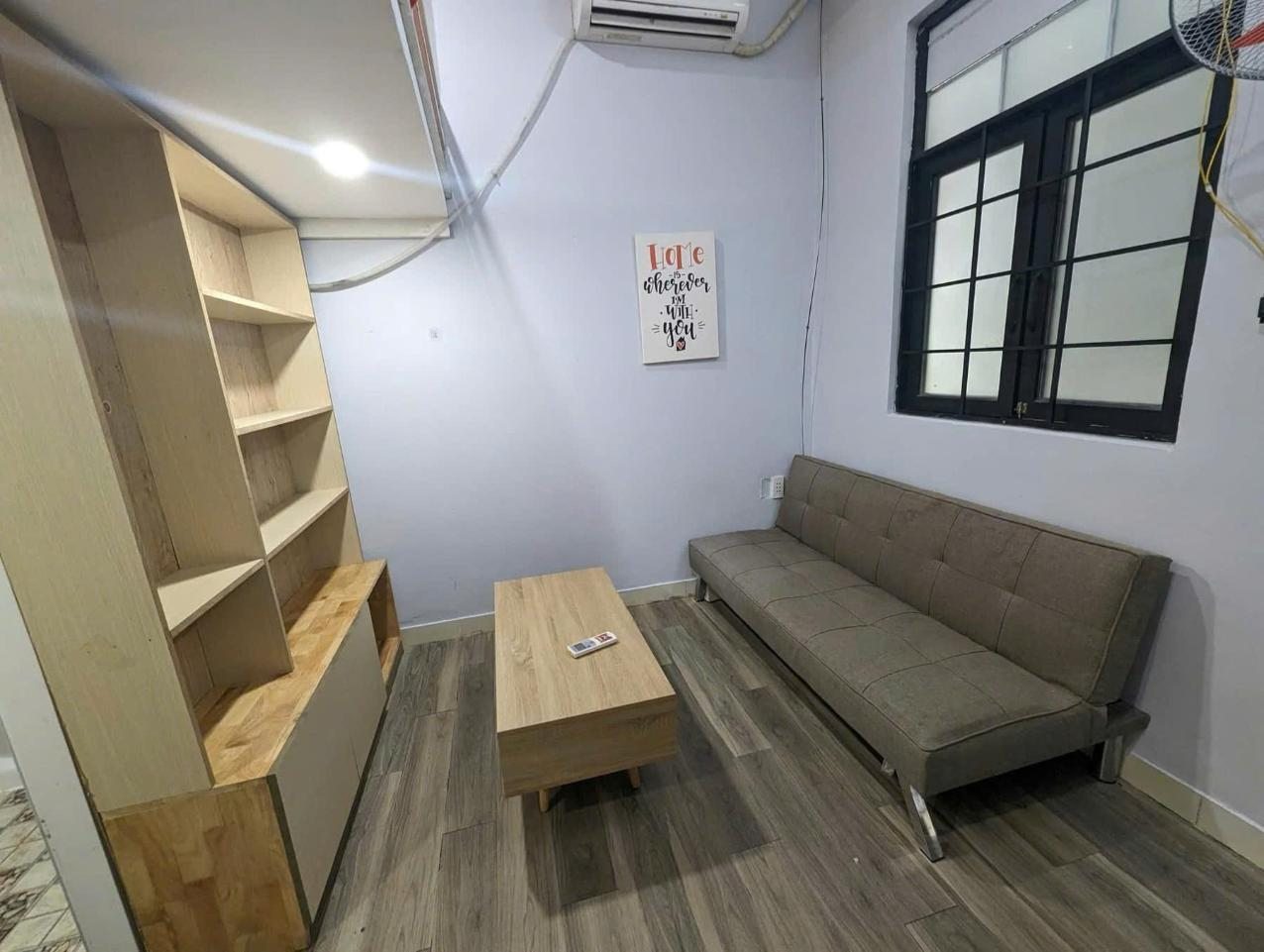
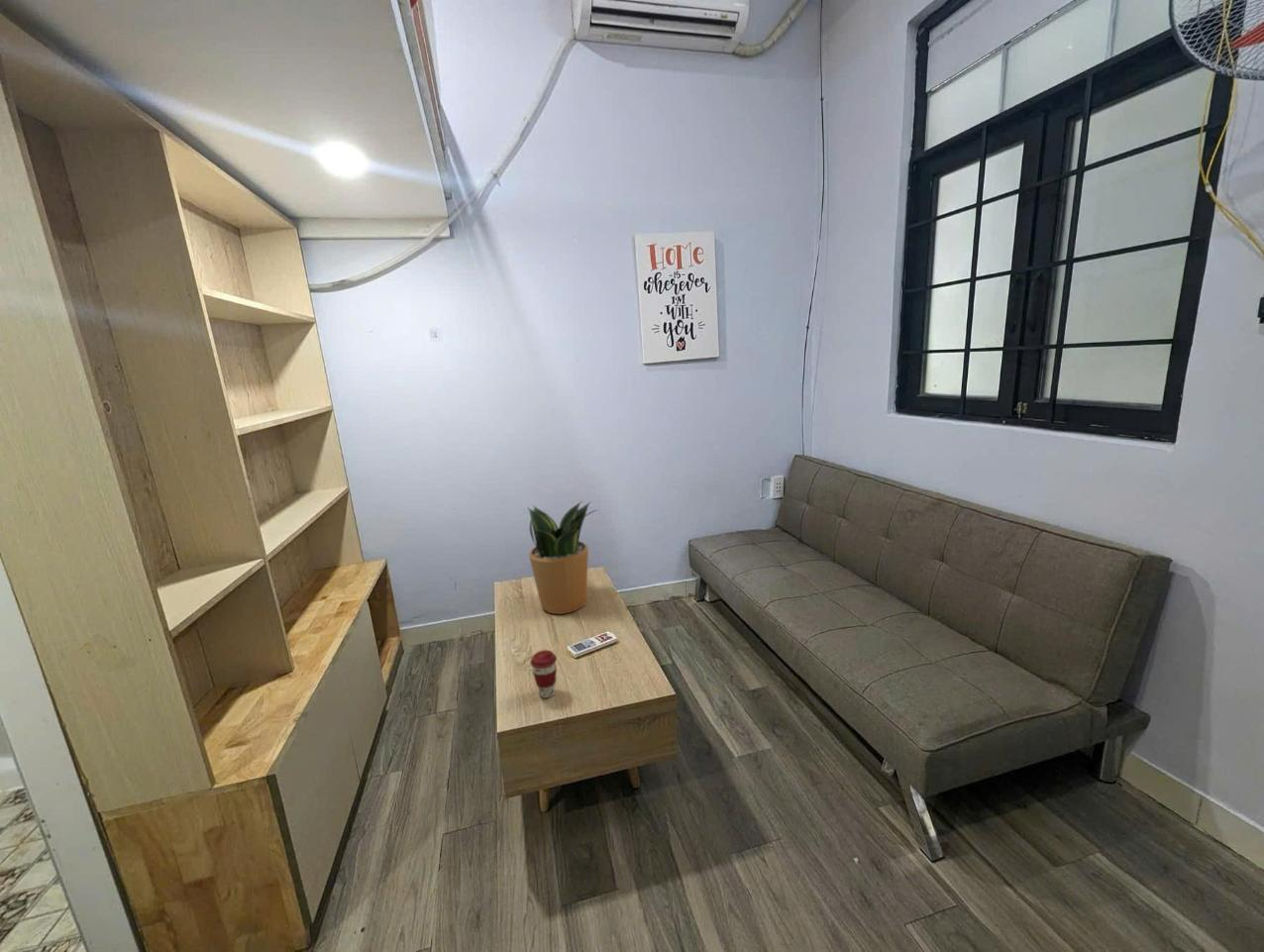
+ coffee cup (545, 675)
+ potted plant (562, 555)
